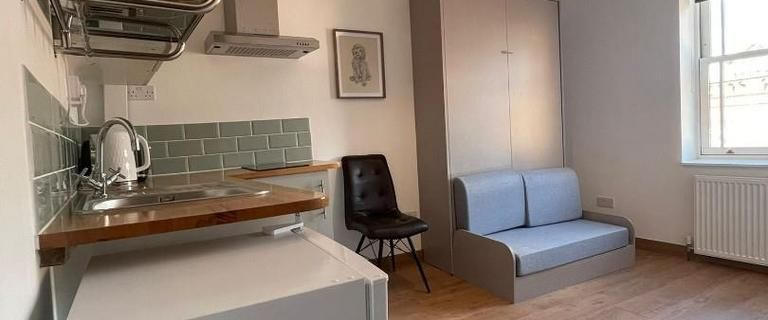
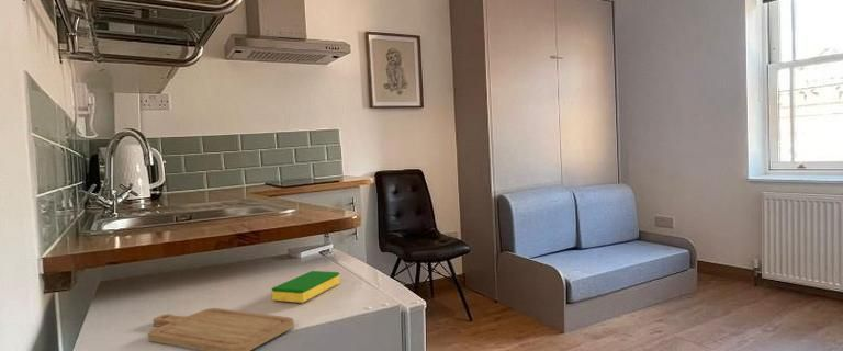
+ dish sponge (307, 285)
+ chopping board (211, 327)
